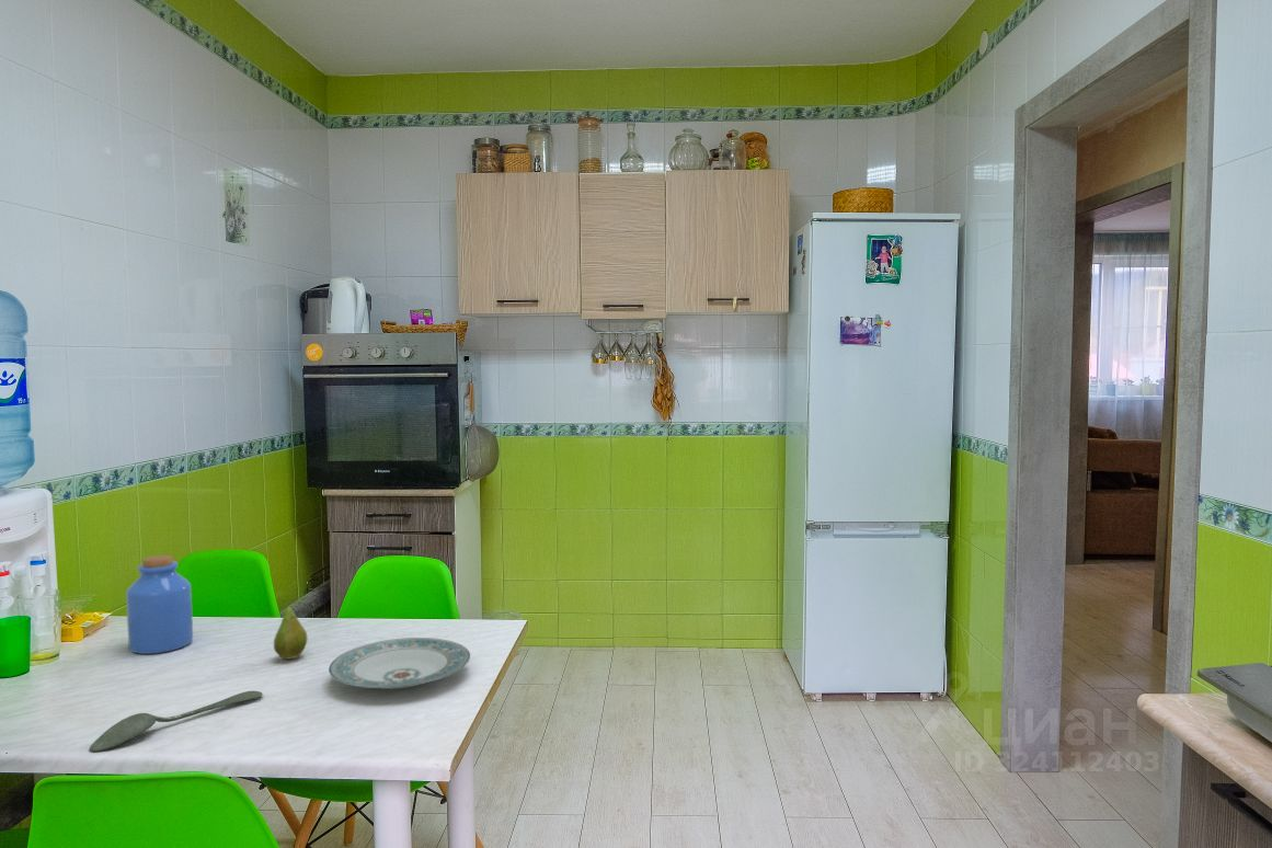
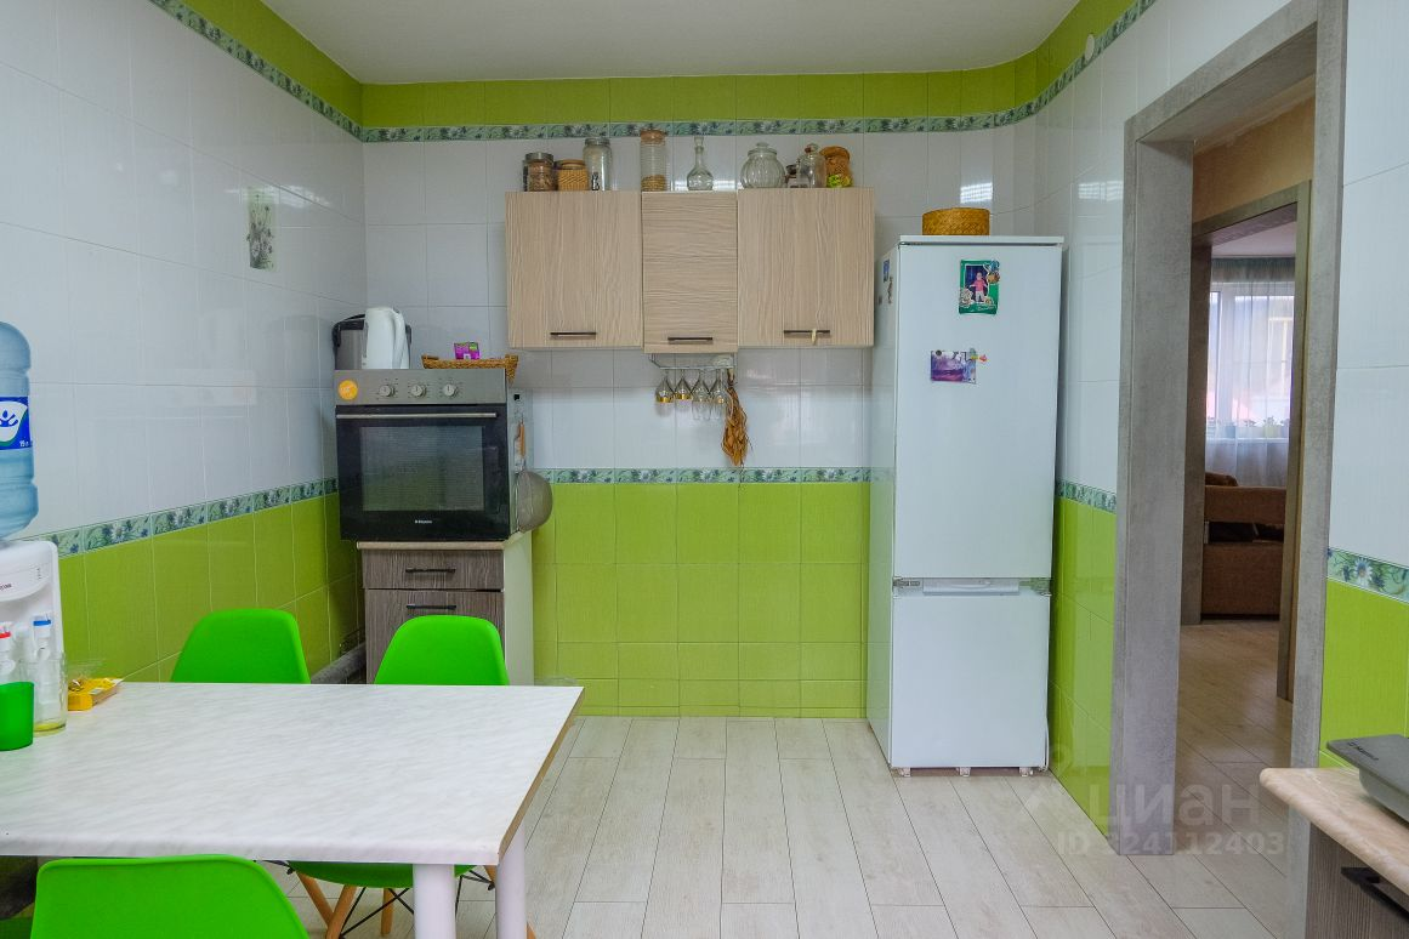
- jar (159, 600)
- plate (401, 668)
- fruit (289, 630)
- spoon (183, 713)
